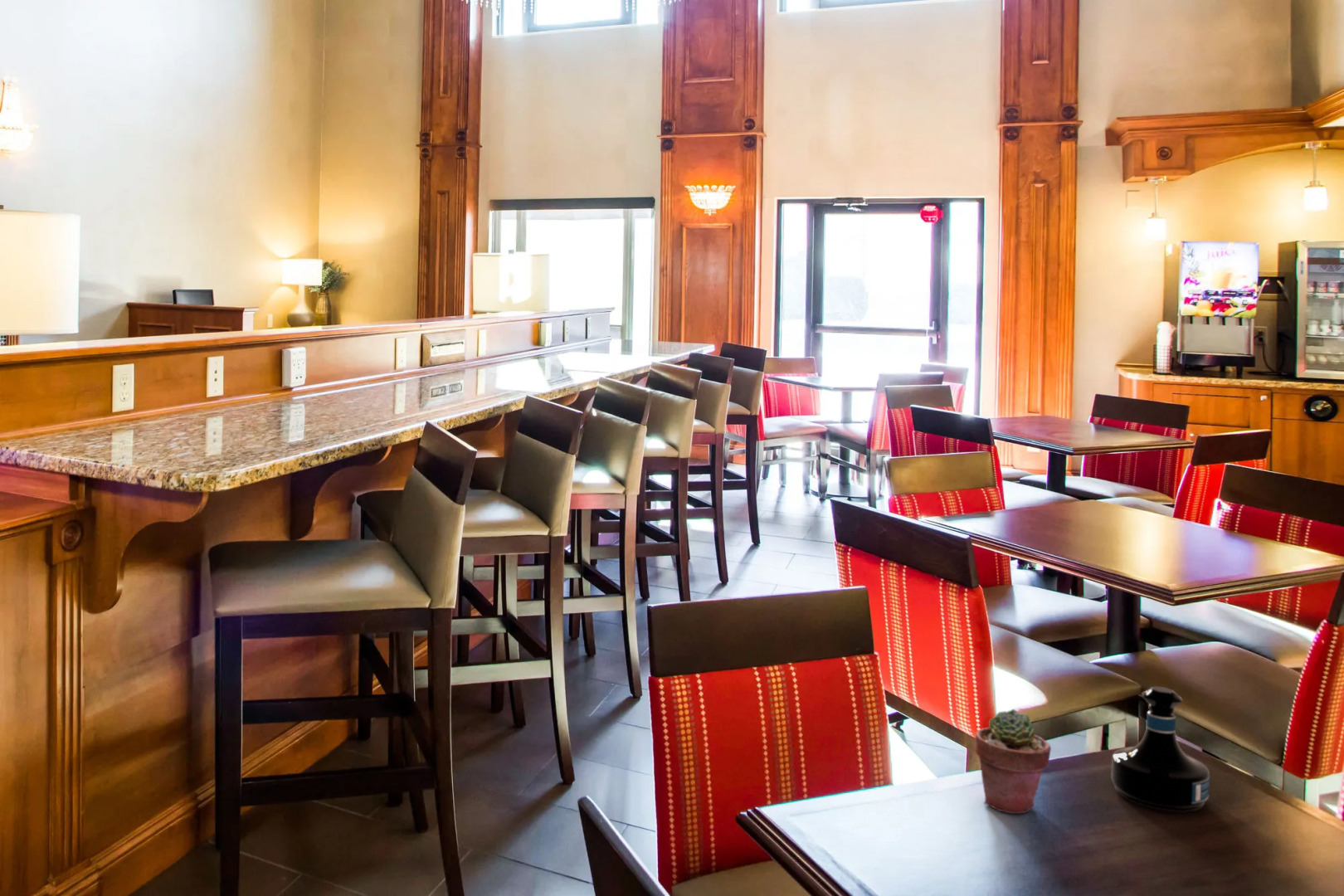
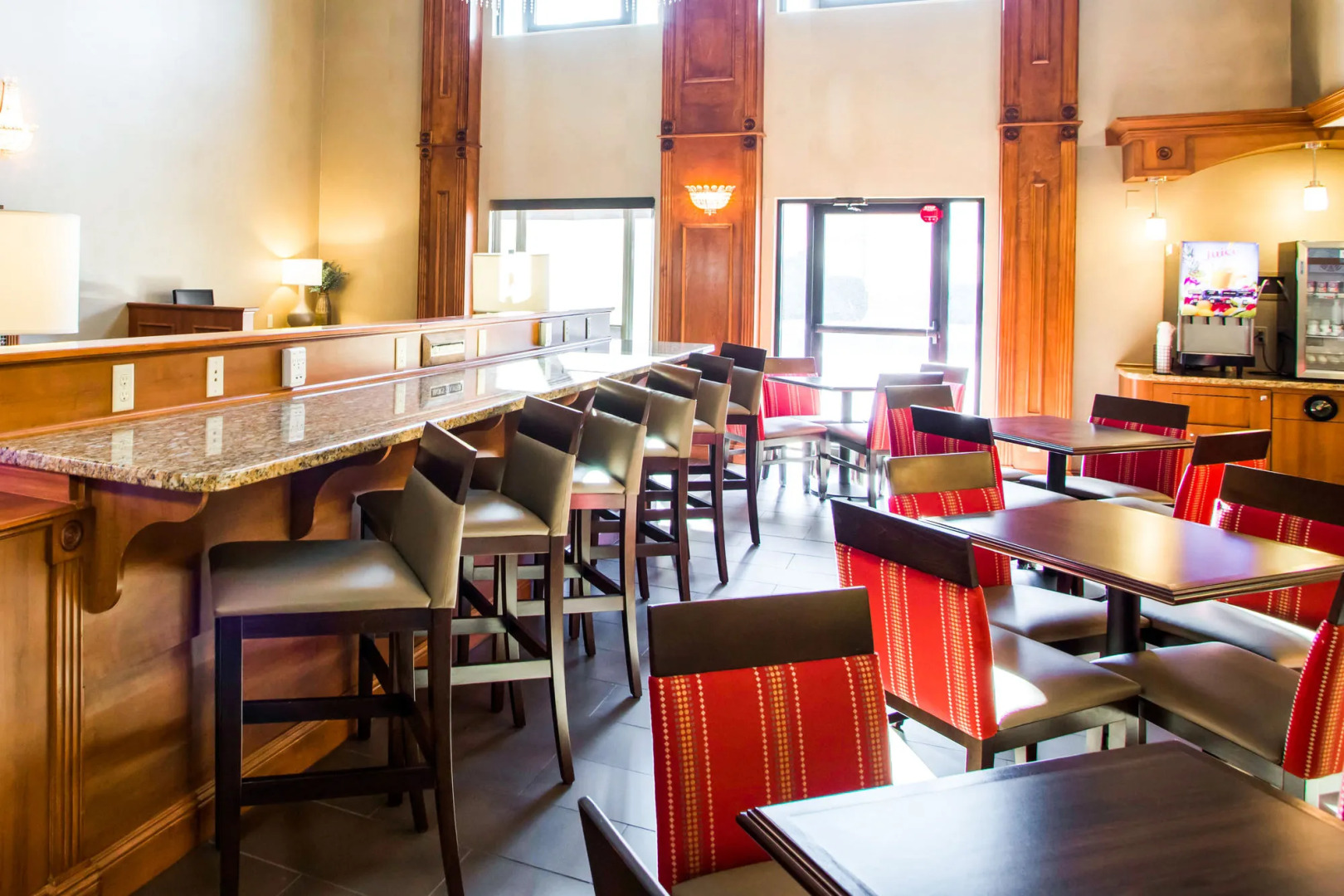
- tequila bottle (1160, 742)
- potted succulent (1011, 757)
